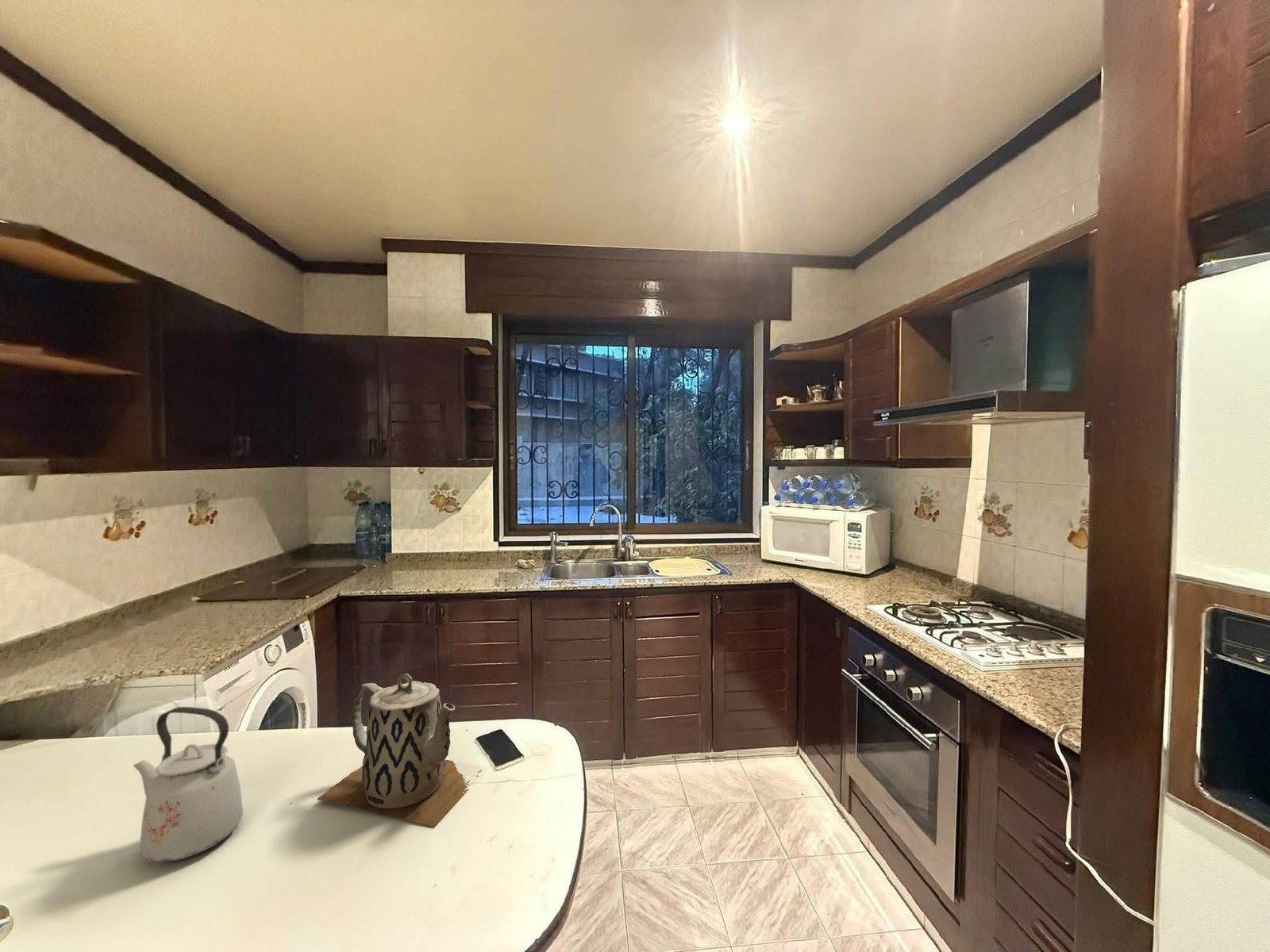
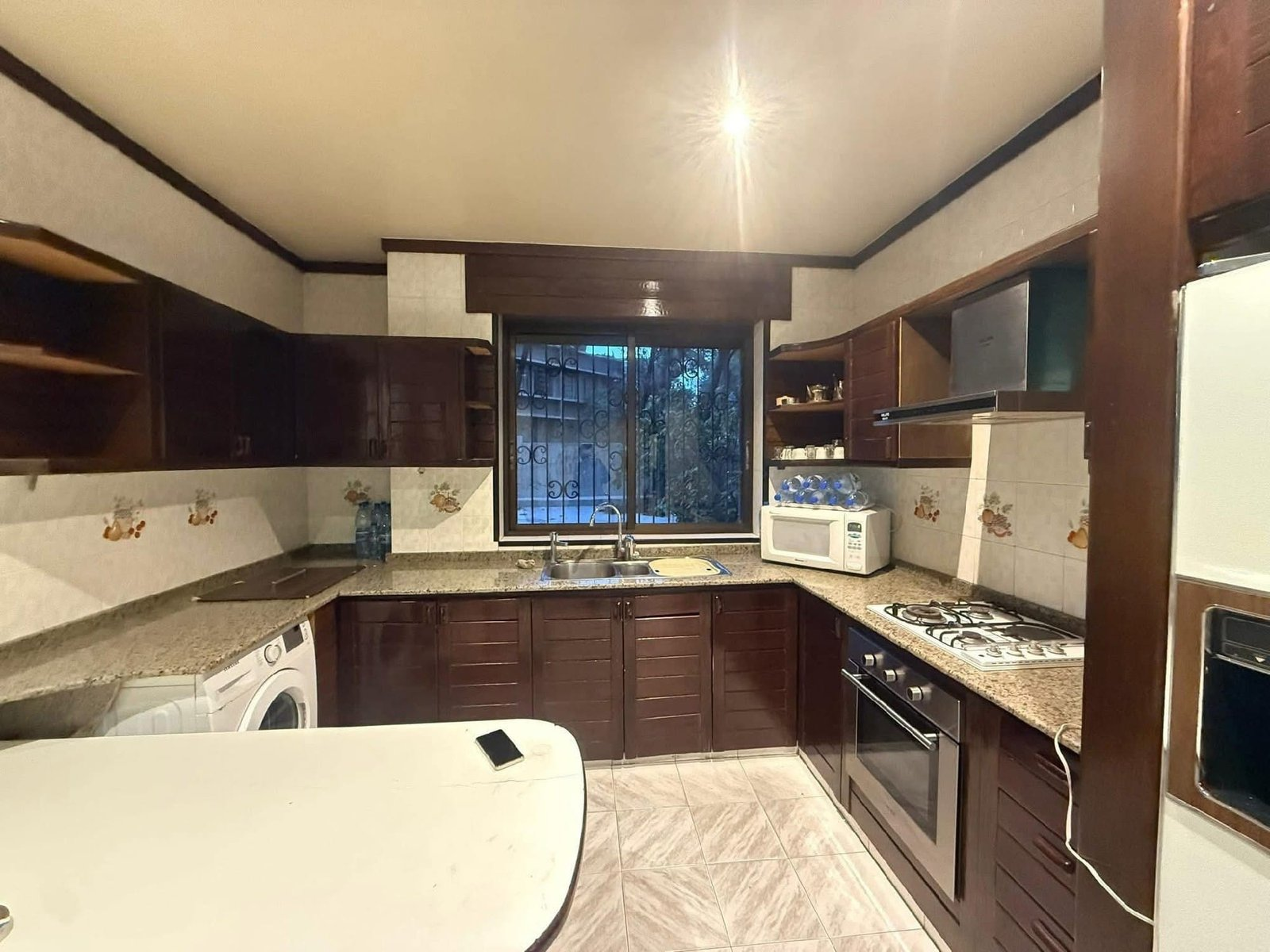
- kettle (180, 773)
- teapot (407, 727)
